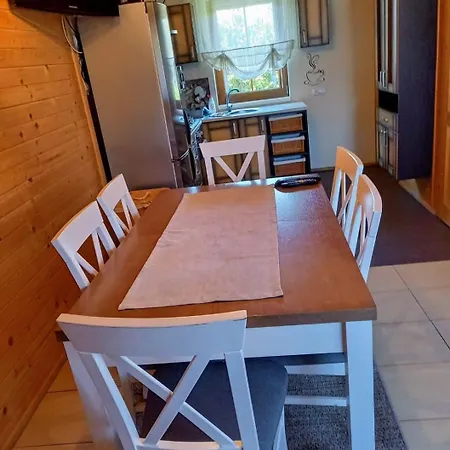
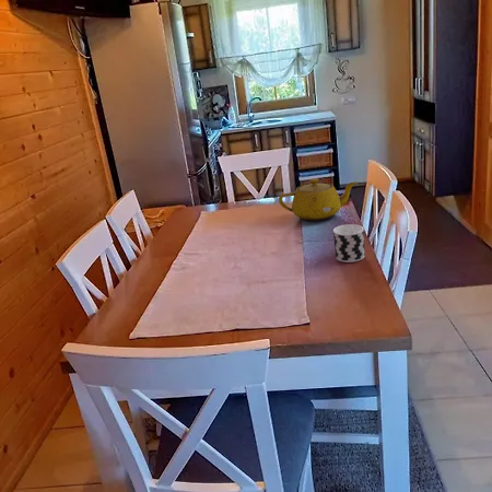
+ teapot (318, 197)
+ cup (347, 241)
